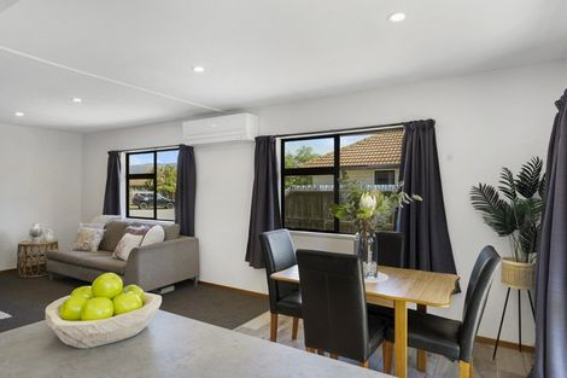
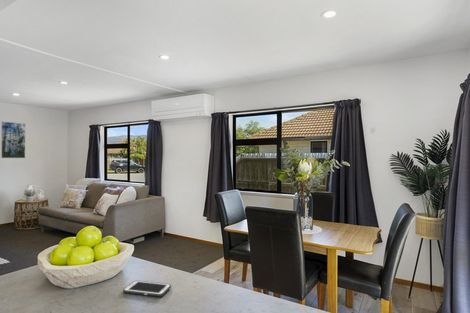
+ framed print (13, 140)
+ cell phone (147, 288)
